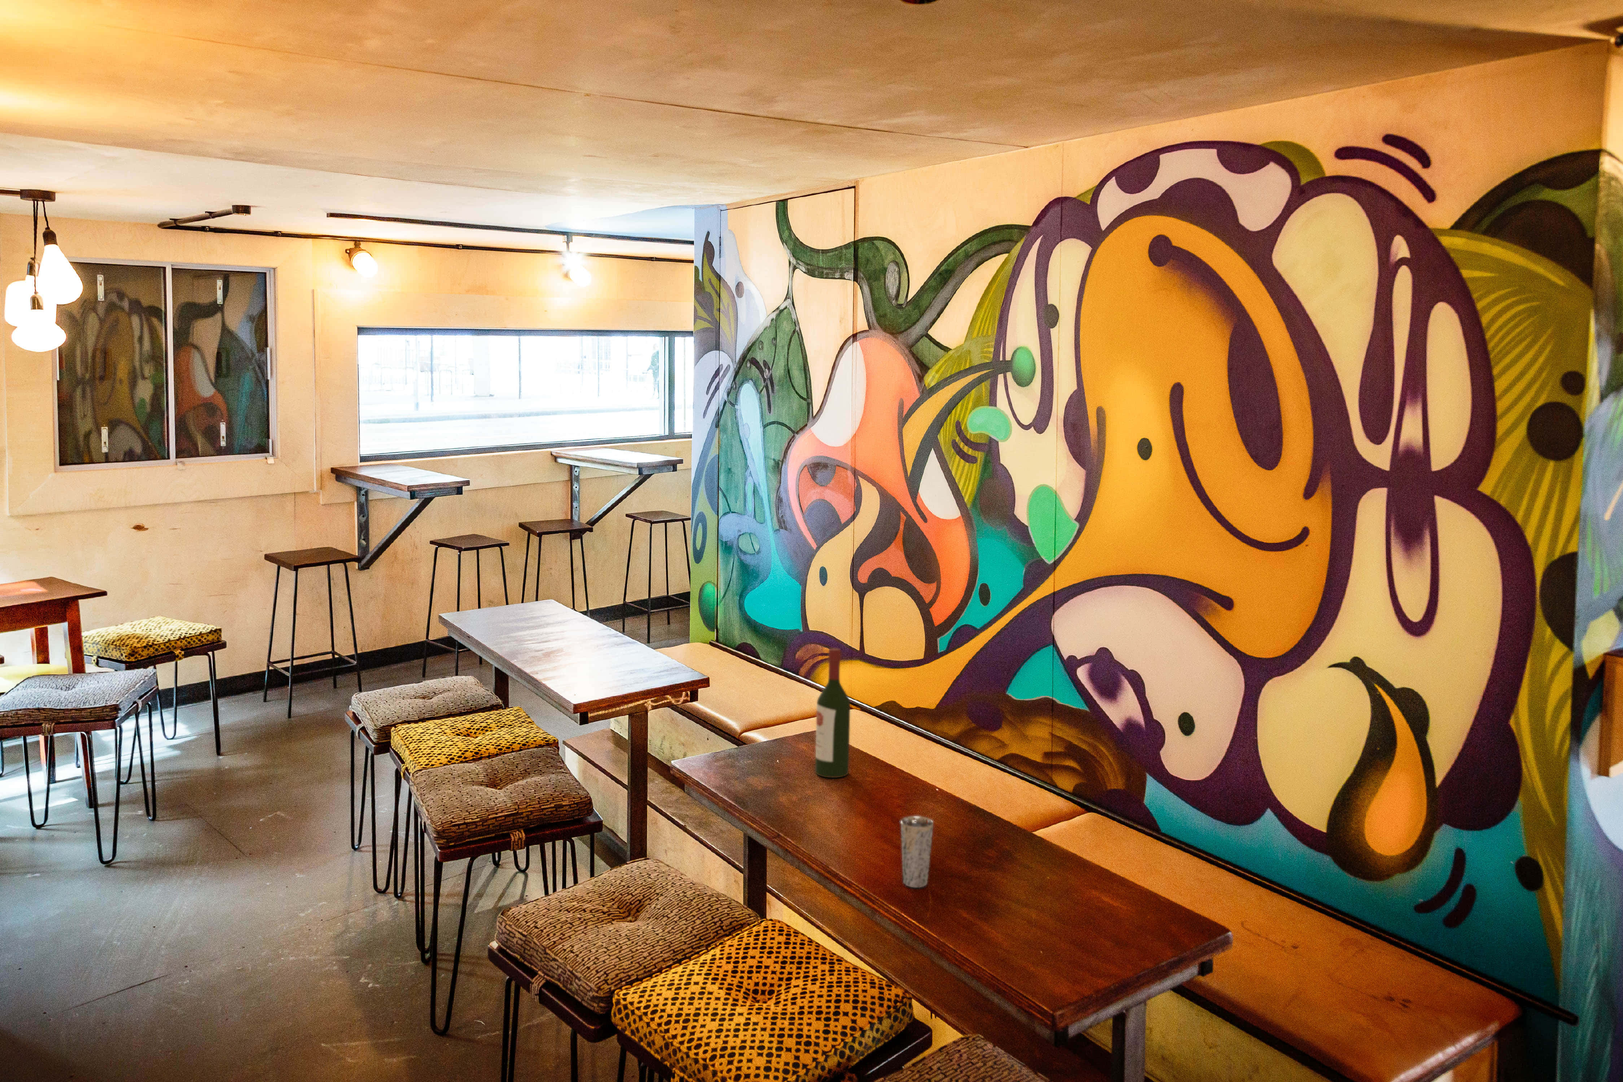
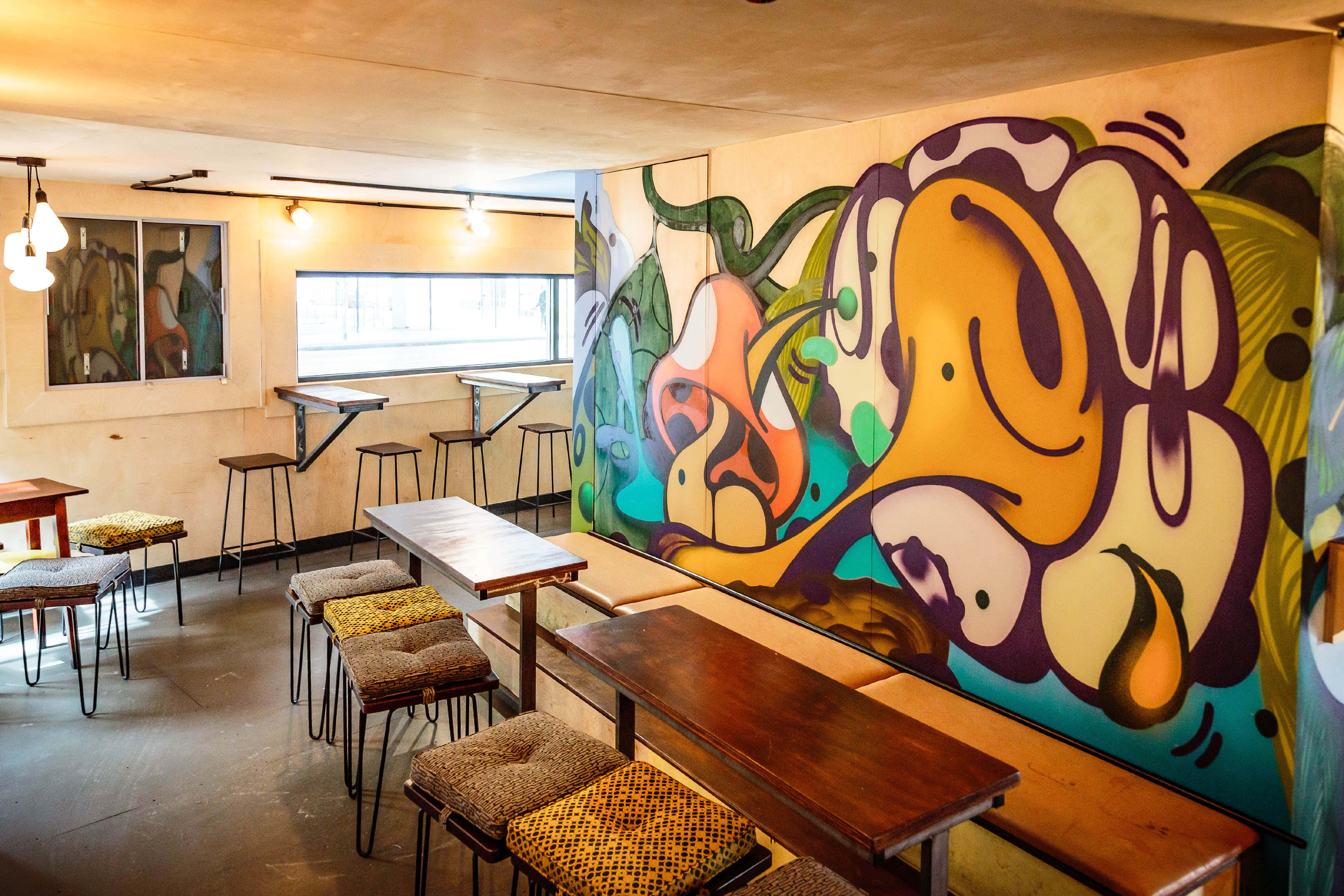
- wine bottle (833, 711)
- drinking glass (917, 853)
